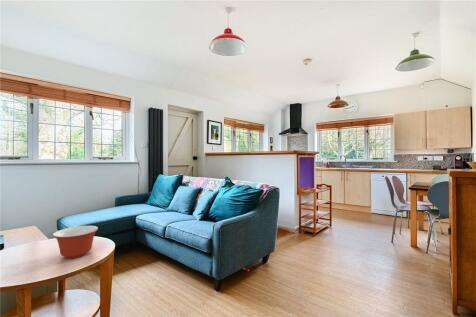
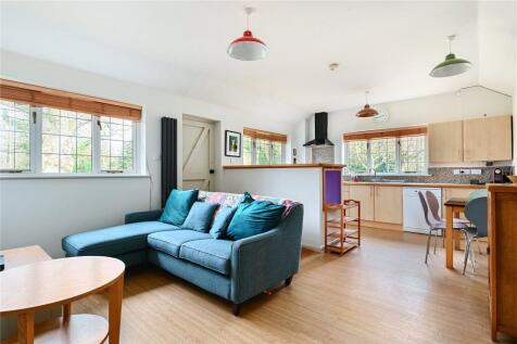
- mixing bowl (76, 242)
